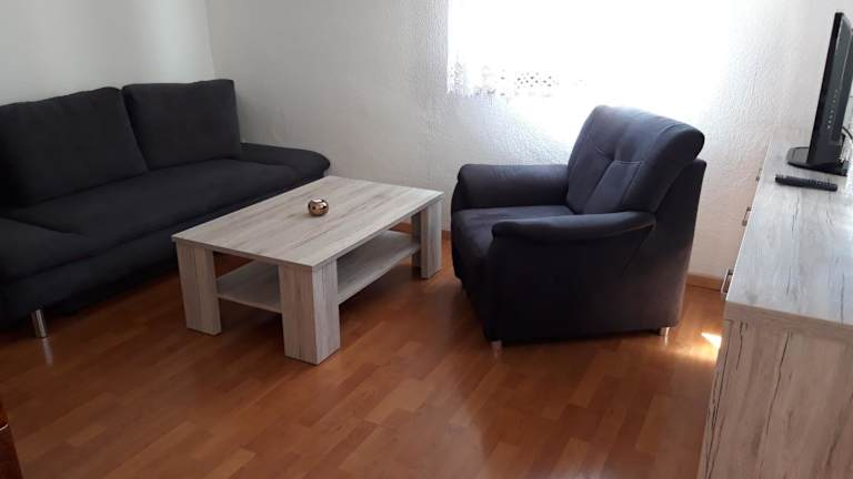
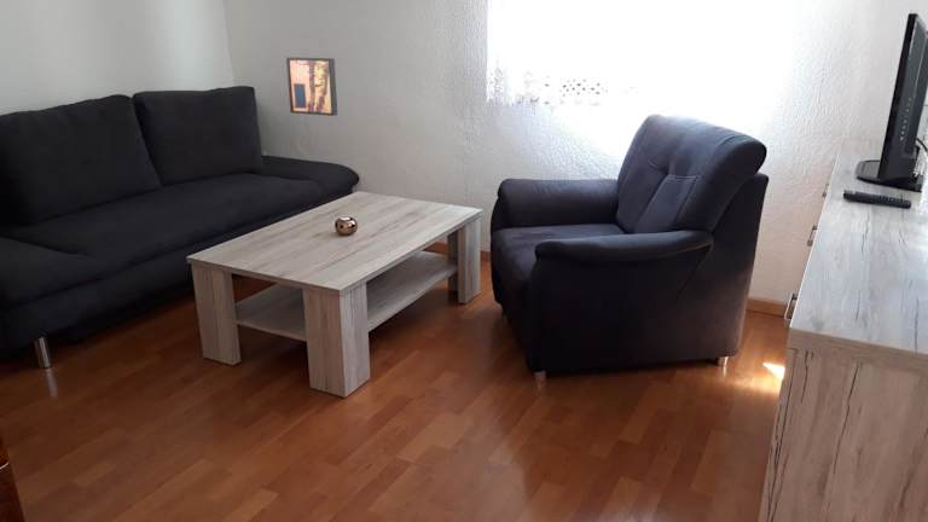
+ wall art (312, 86)
